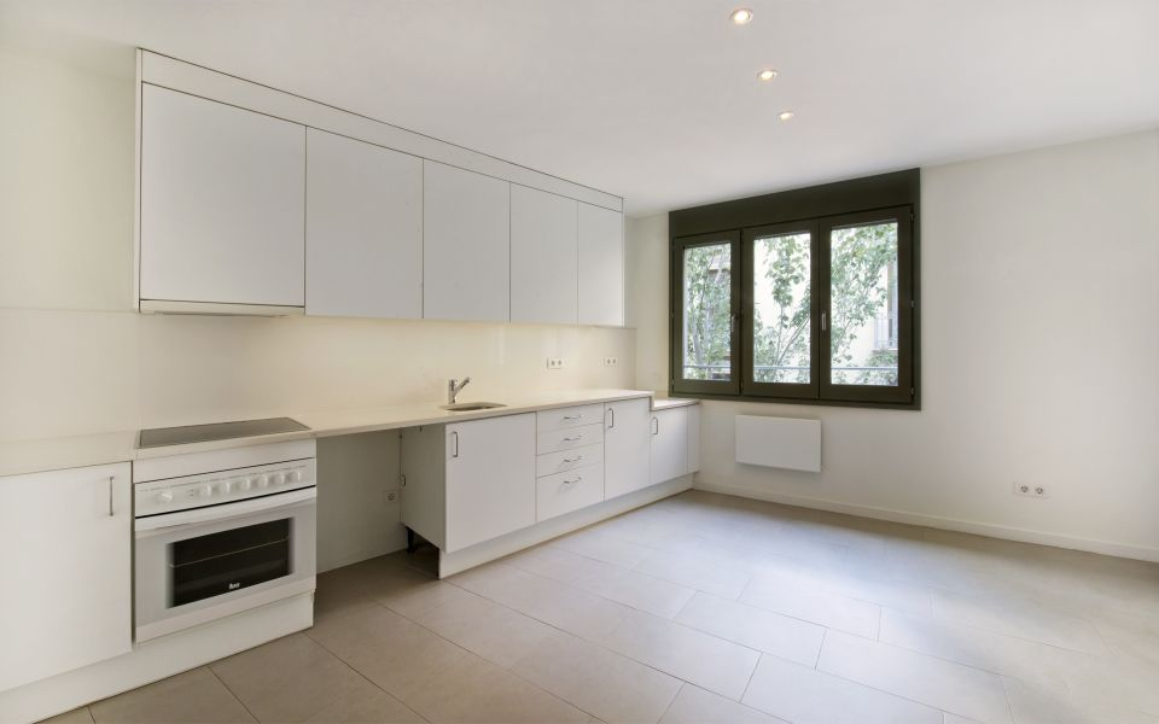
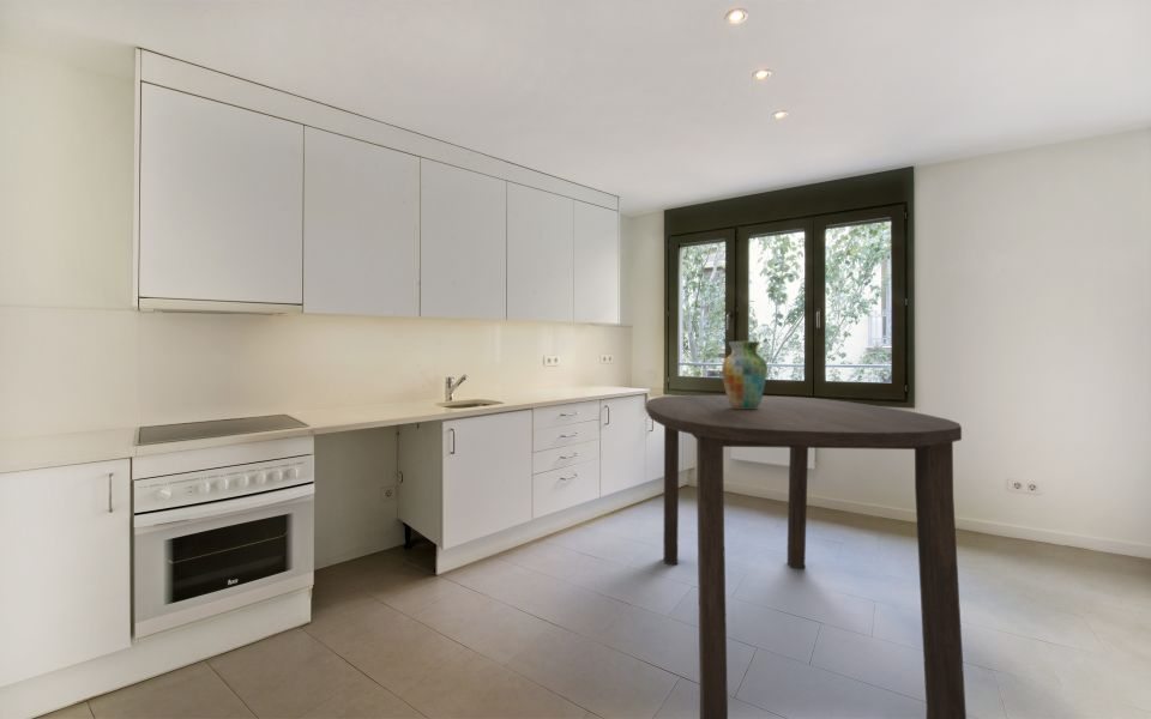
+ dining table (788, 515)
+ vase (743, 374)
